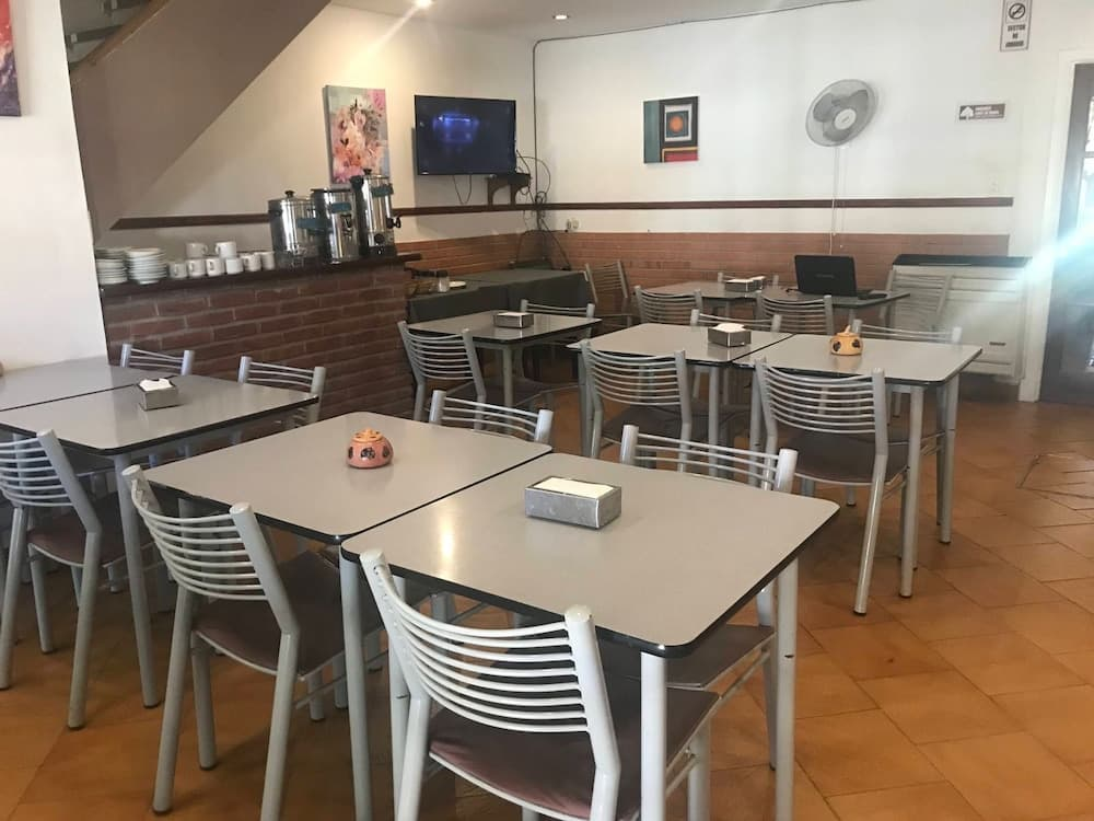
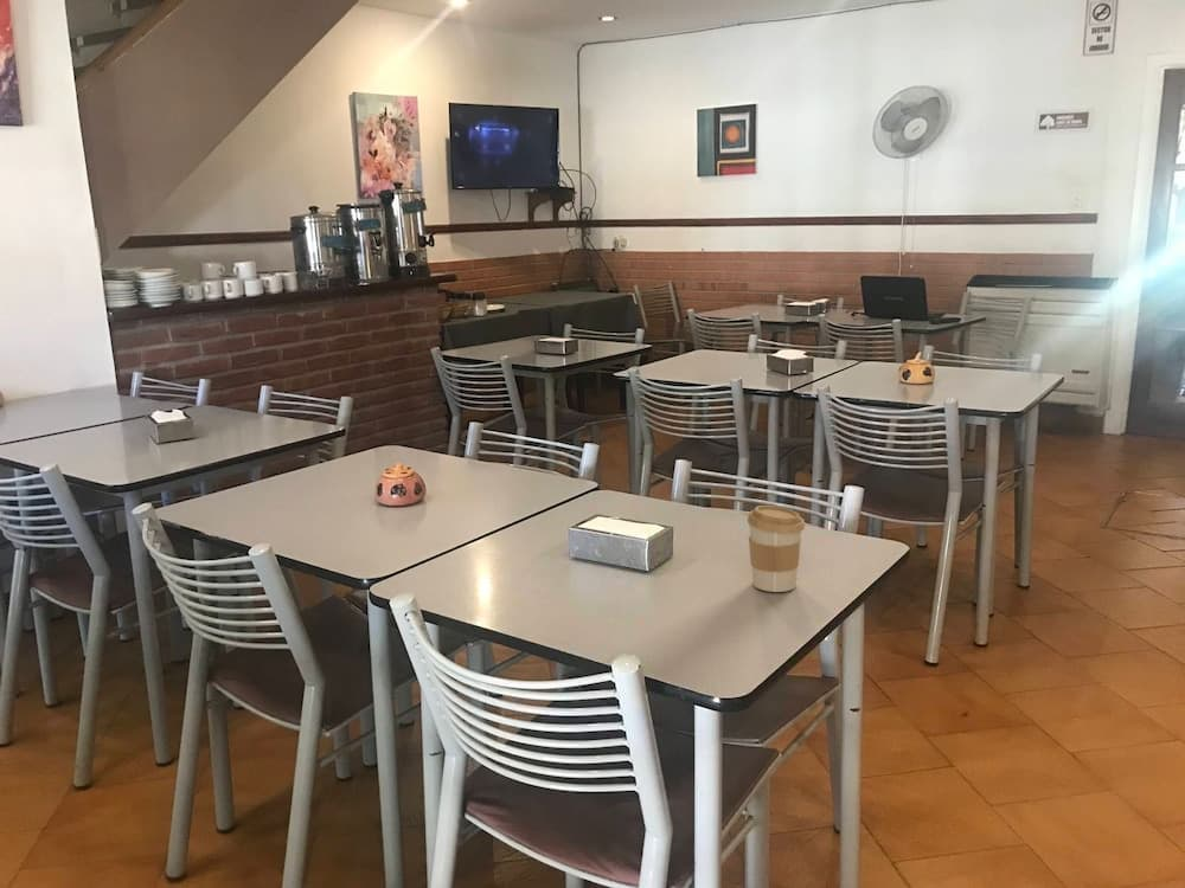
+ coffee cup (775, 547)
